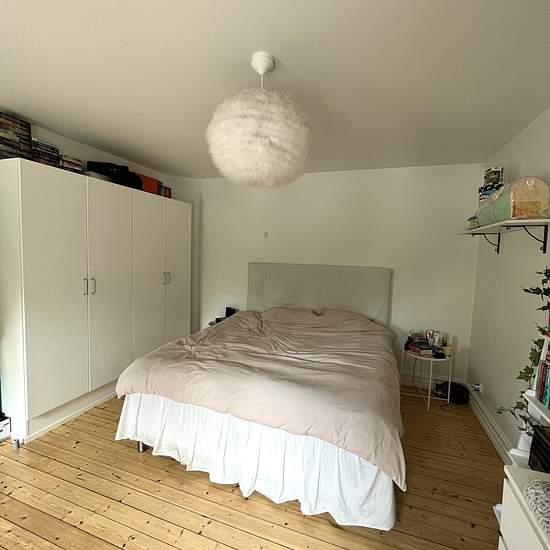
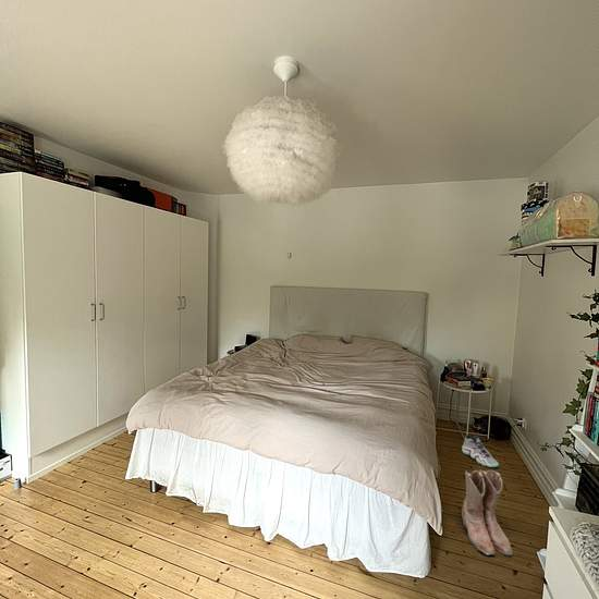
+ boots (487, 506)
+ sneaker (479, 447)
